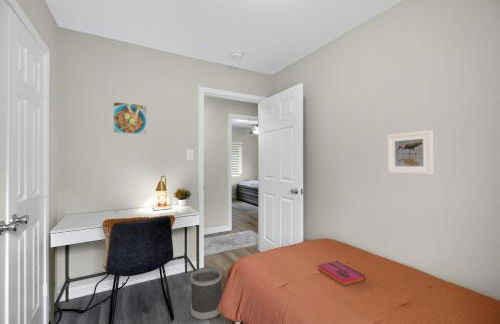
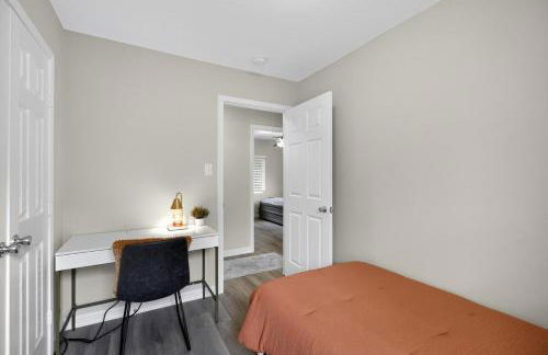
- hardback book (340, 272)
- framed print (408, 153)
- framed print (130, 118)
- wastebasket (206, 292)
